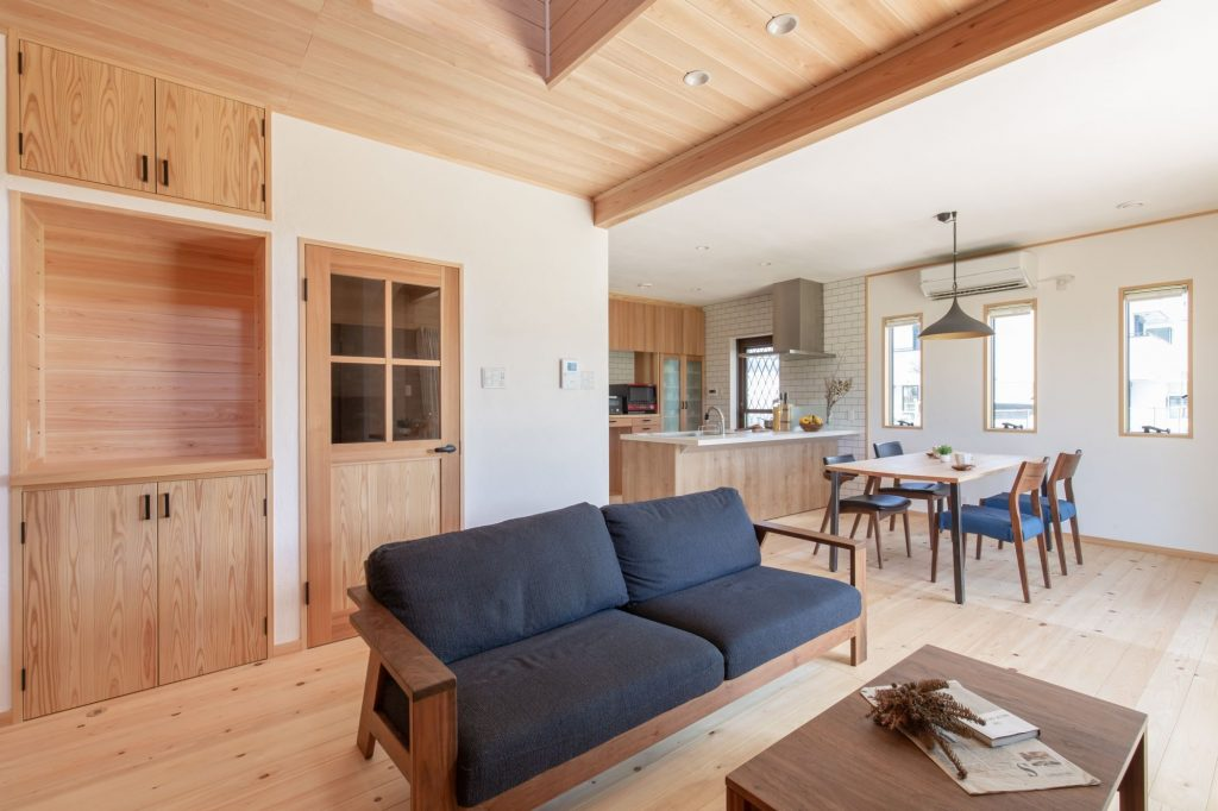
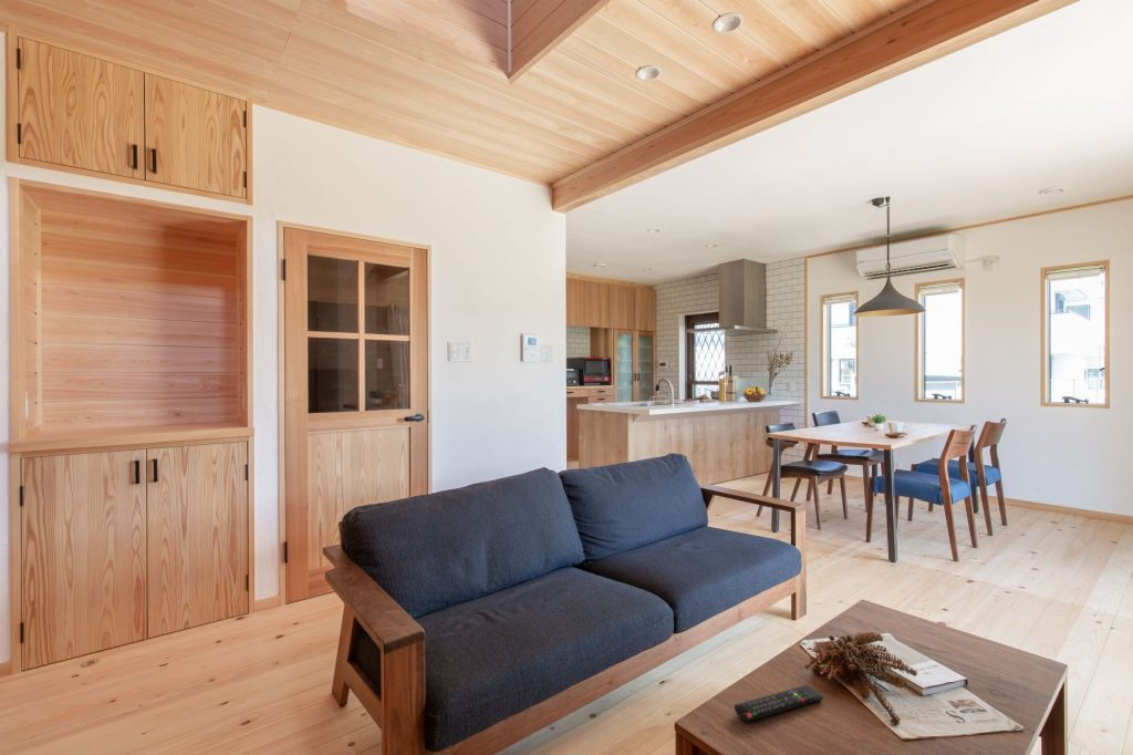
+ remote control (778, 703)
